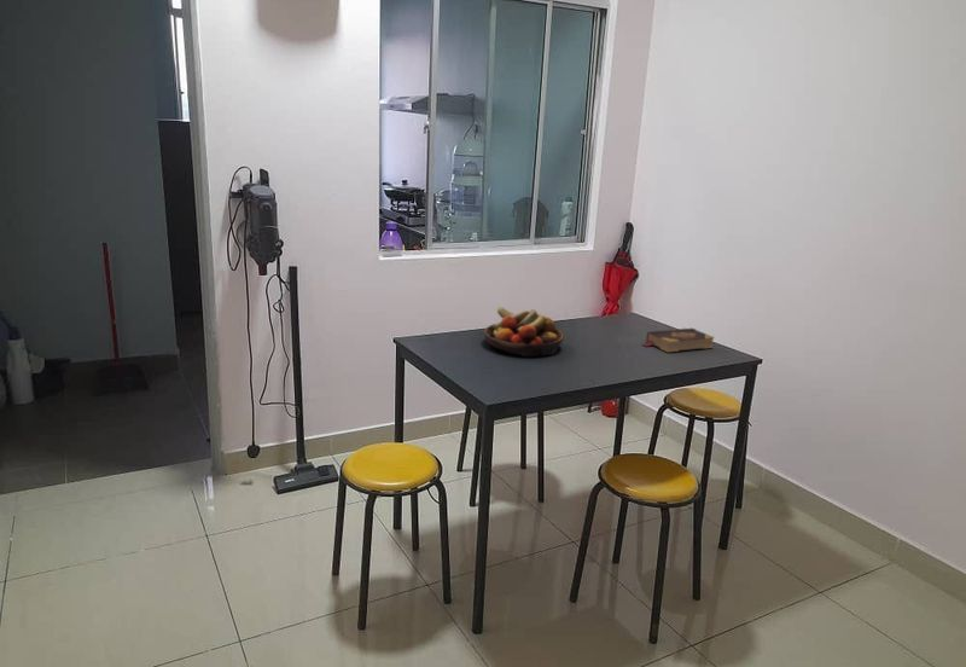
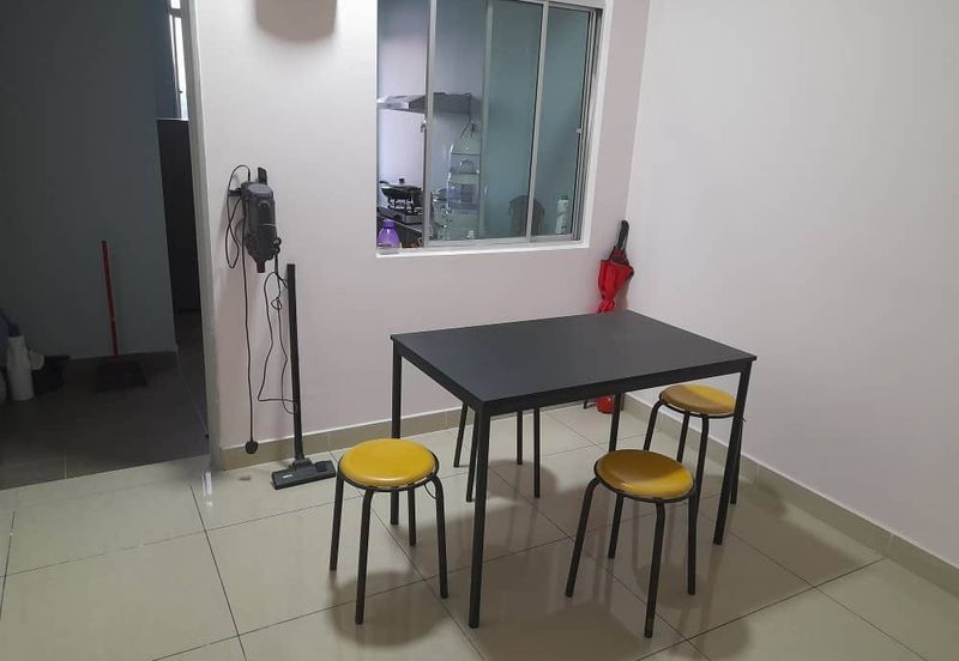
- fruit bowl (523, 329)
- book (676, 340)
